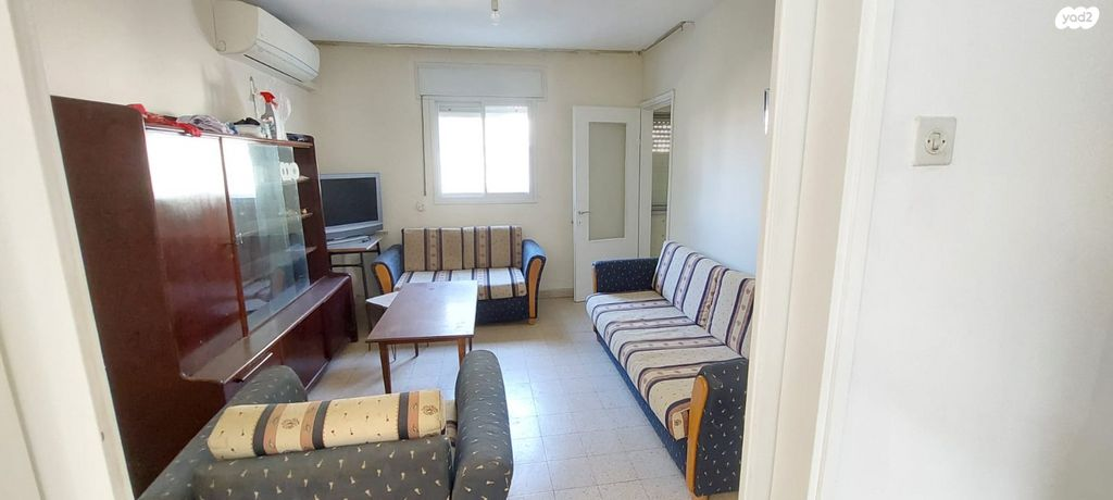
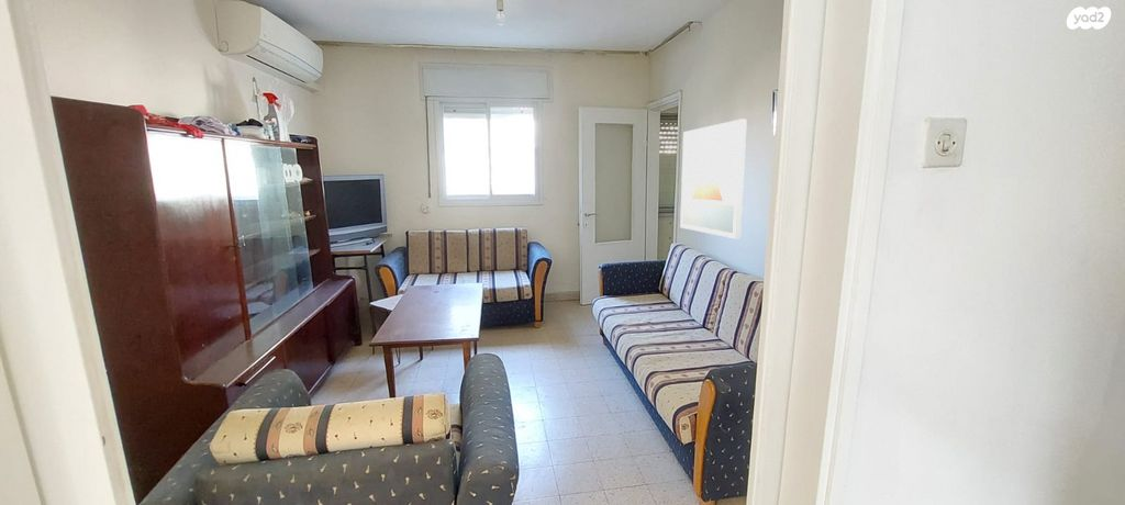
+ wall art (709, 180)
